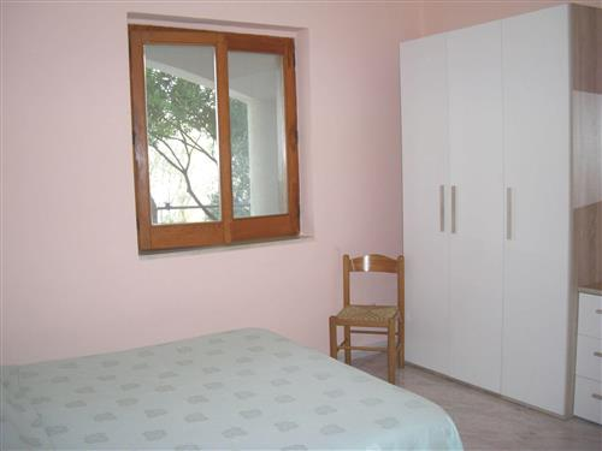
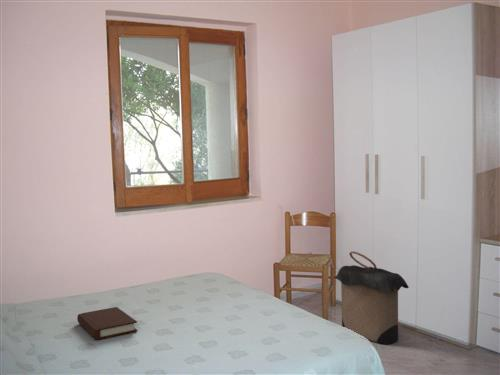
+ laundry hamper (371, 293)
+ book (106, 322)
